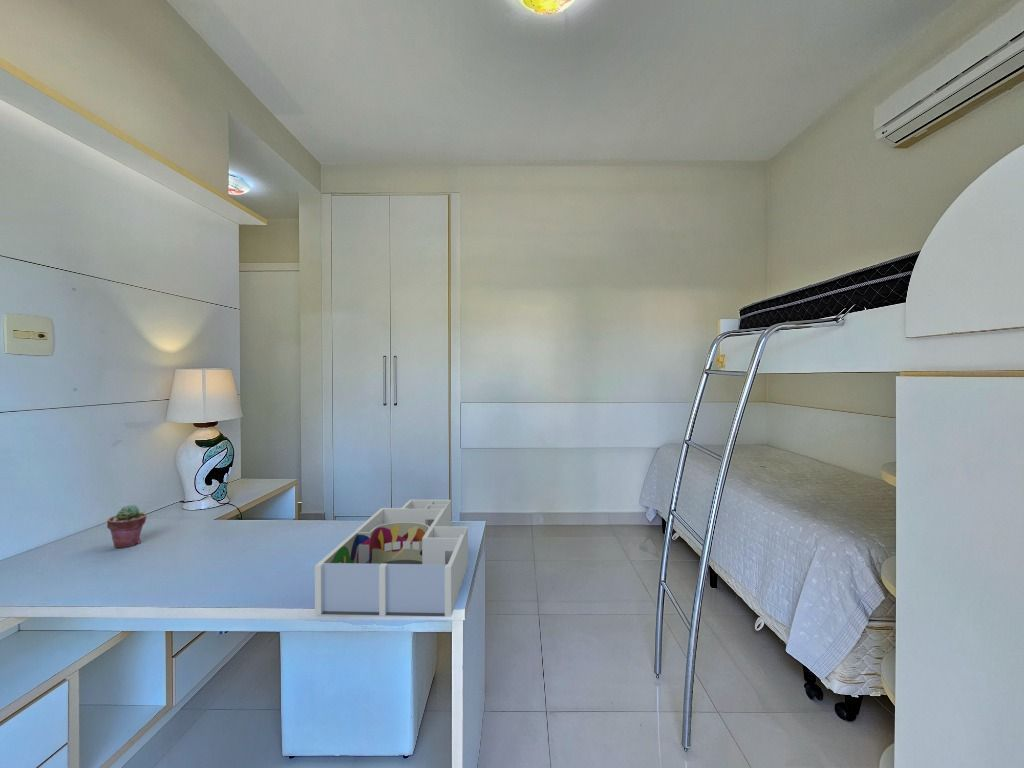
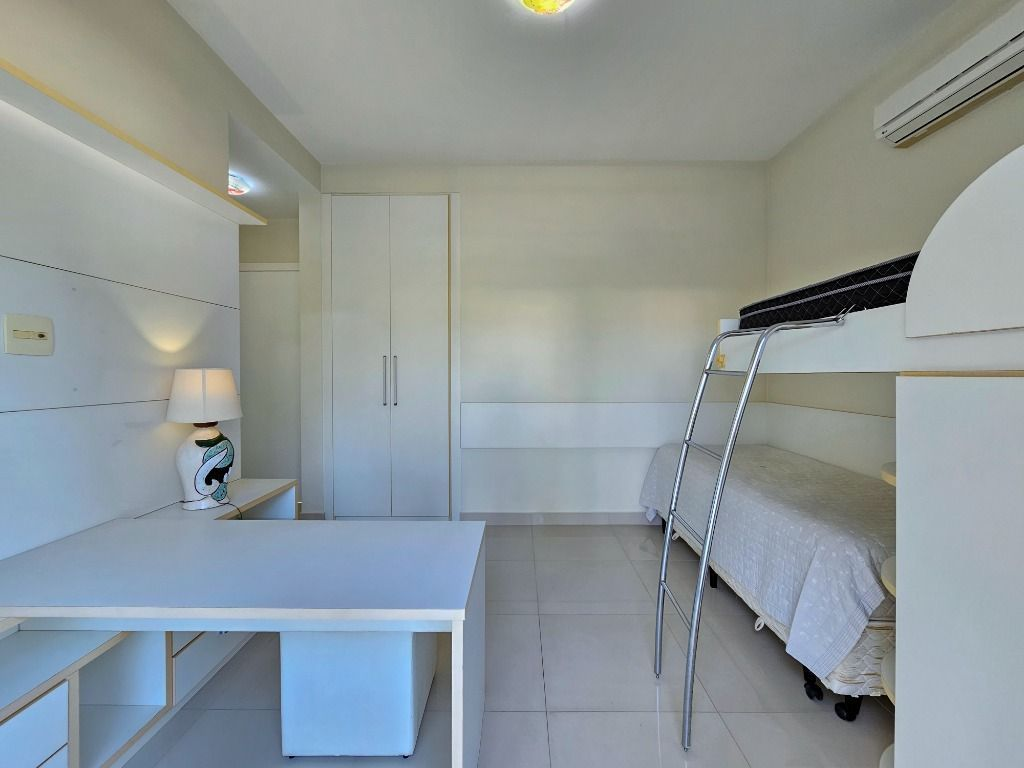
- potted succulent (127, 524)
- desk organizer (414, 544)
